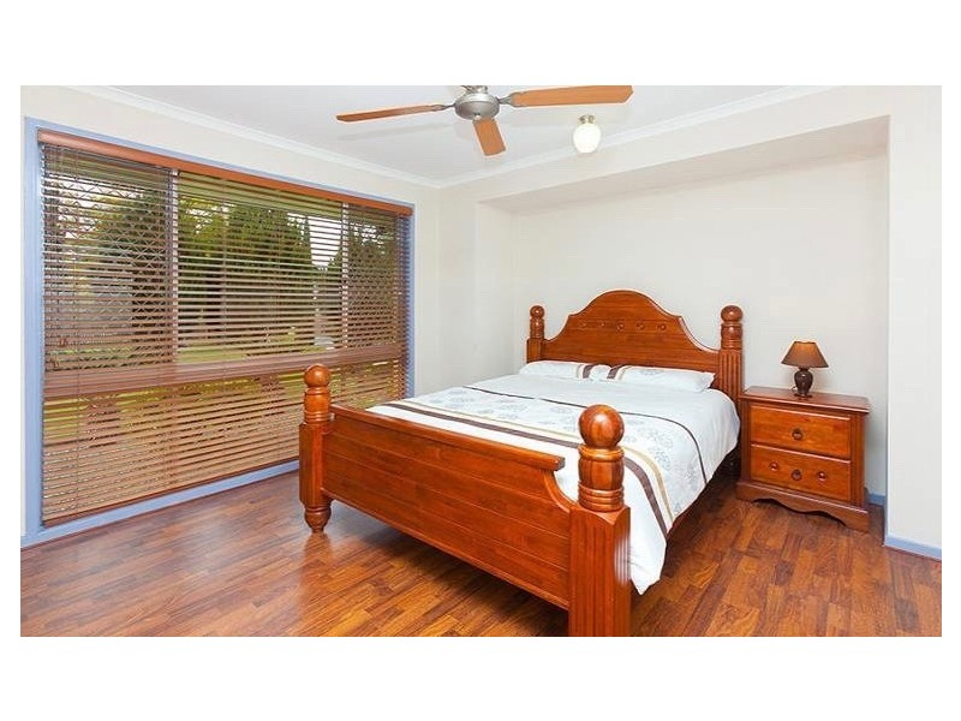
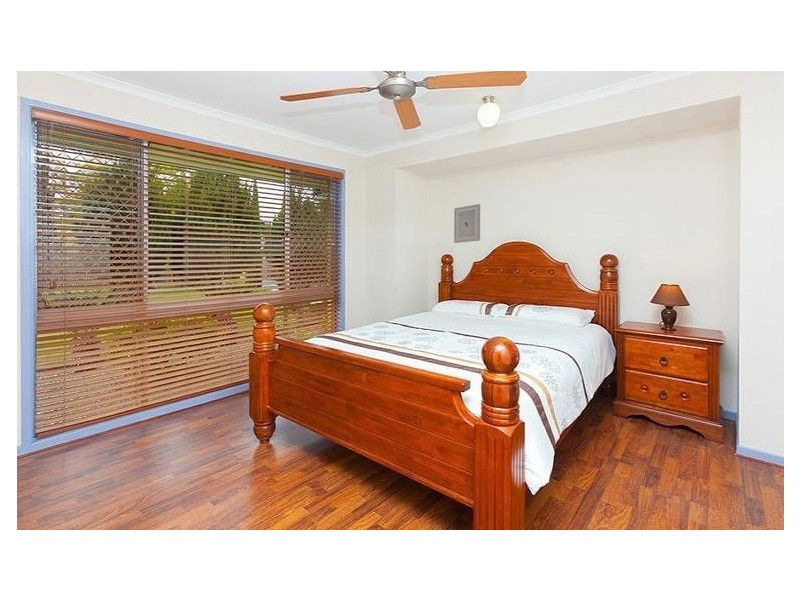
+ wall art (466, 224)
